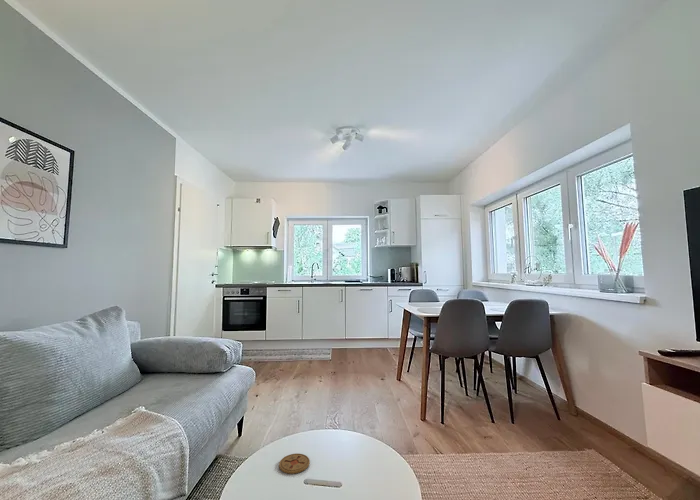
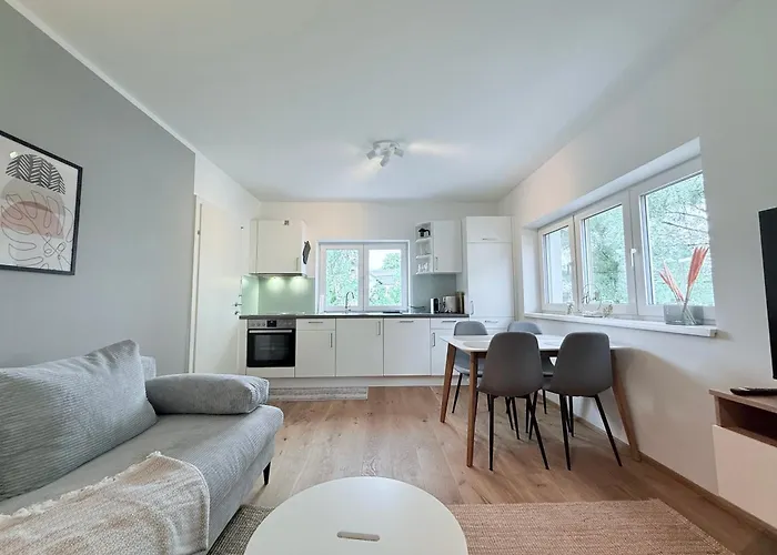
- coaster (294, 463)
